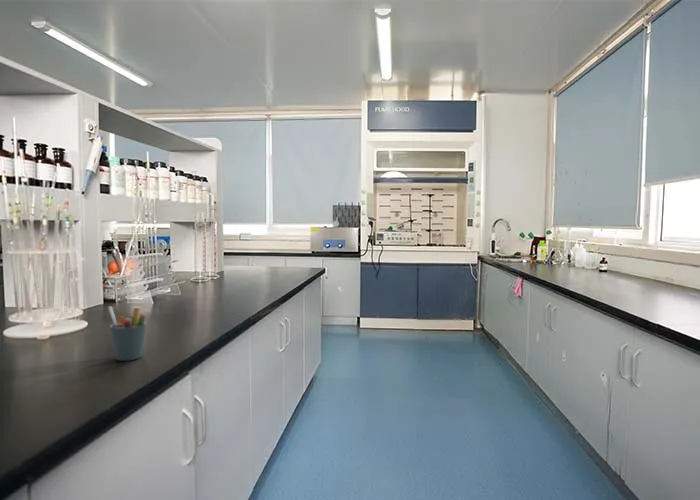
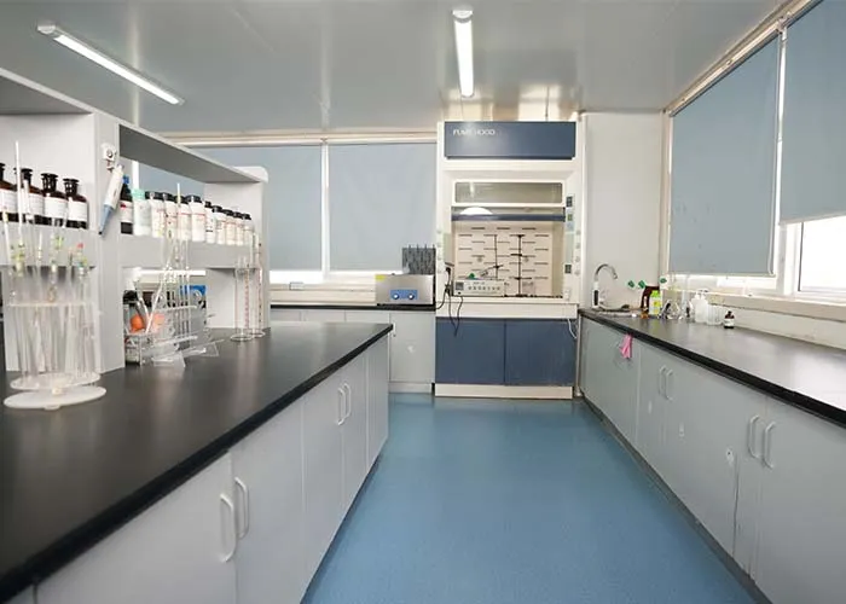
- pen holder (128, 331)
